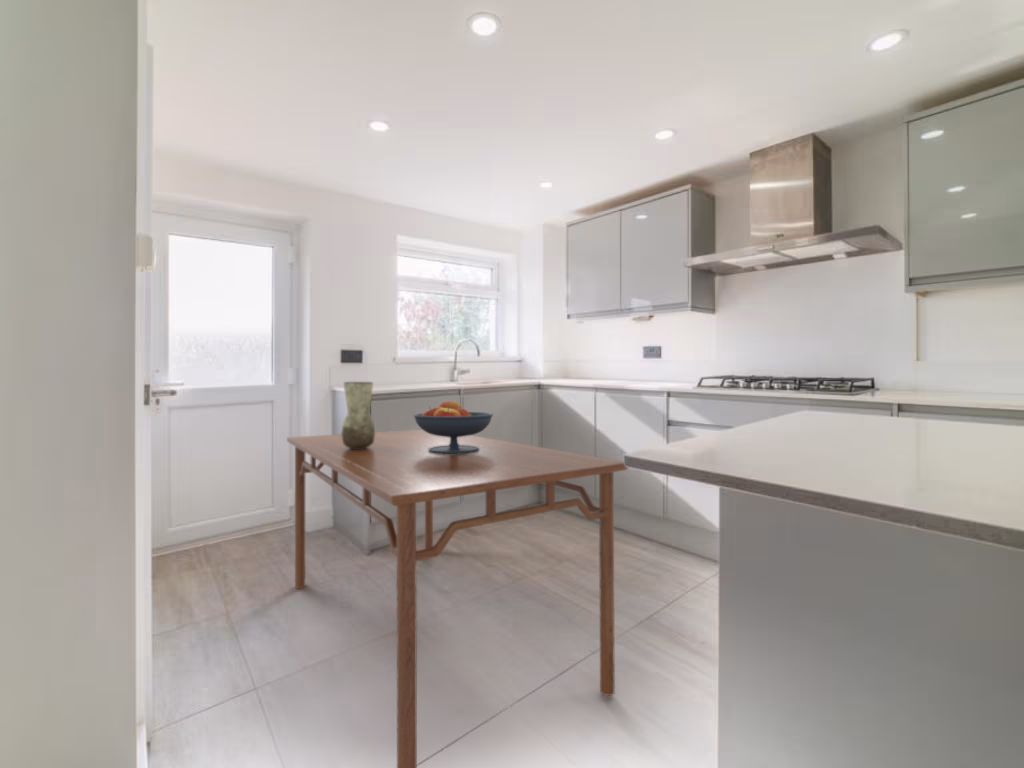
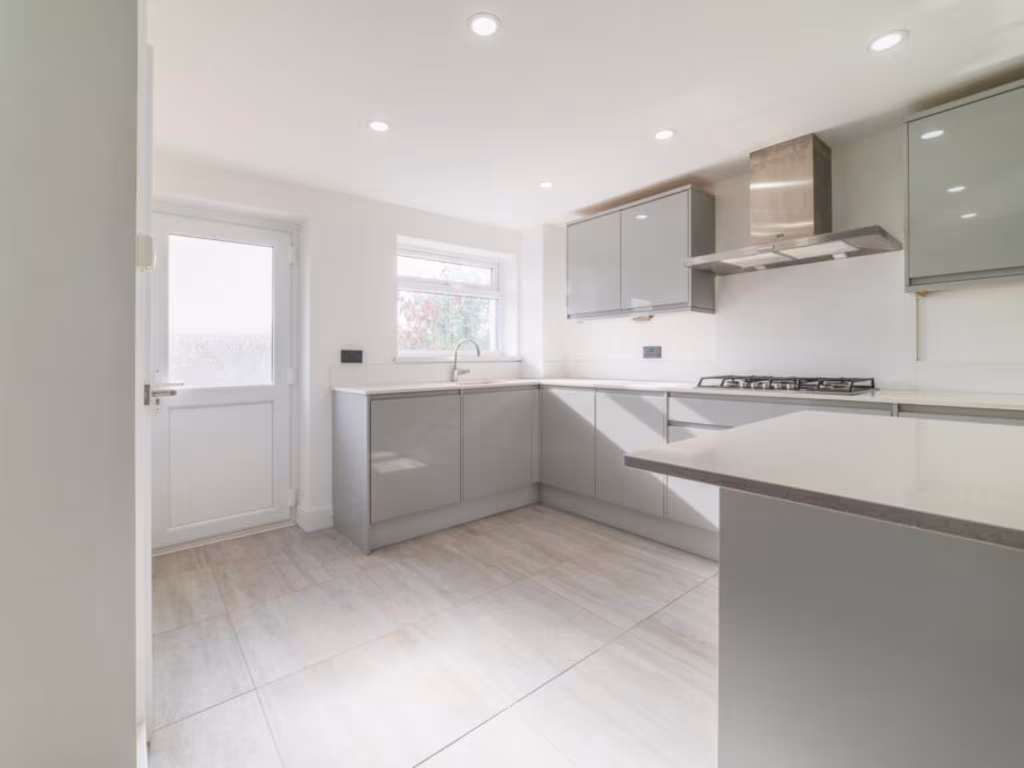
- fruit bowl (453, 425)
- dining table (425, 538)
- vase (358, 414)
